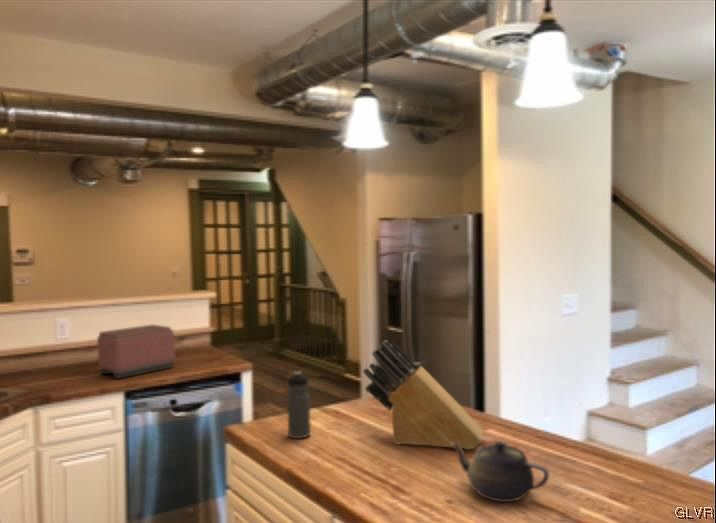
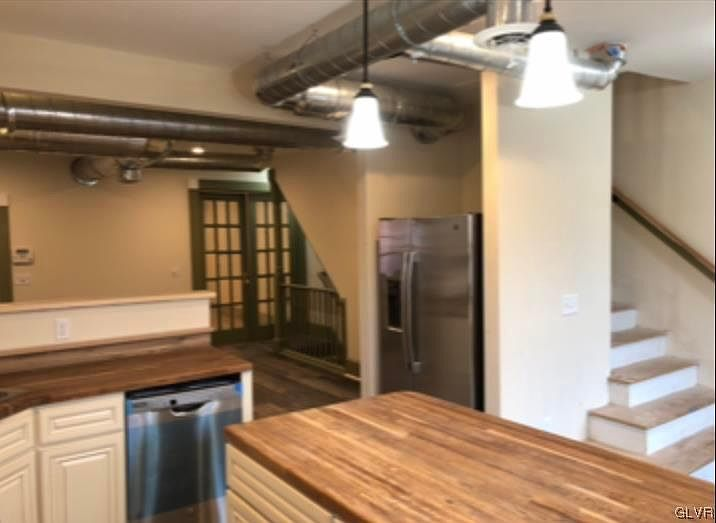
- knife block (422, 390)
- toaster (140, 349)
- water bottle (298, 403)
- teapot (497, 466)
